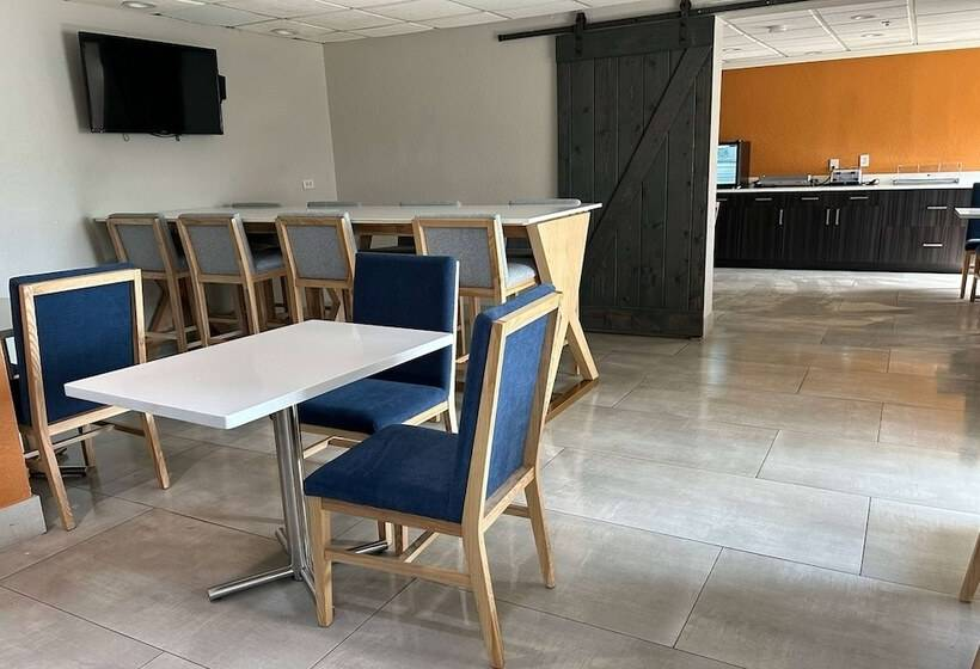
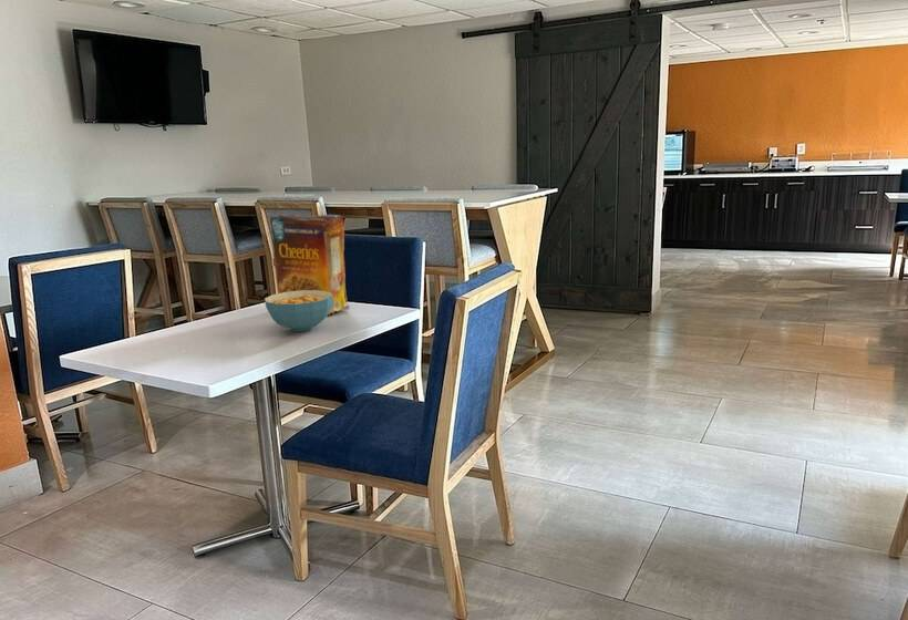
+ cereal box (313, 261)
+ cereal bowl (300, 312)
